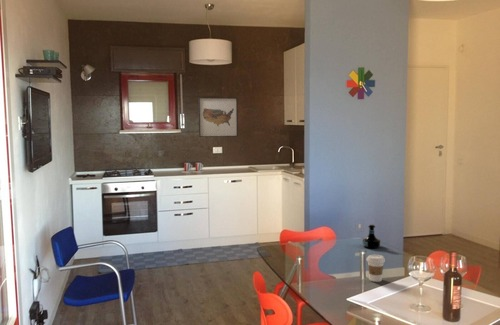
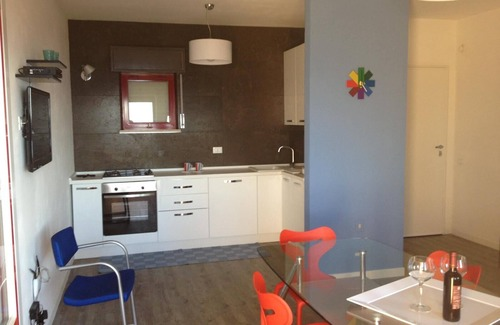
- tequila bottle (371, 235)
- coffee cup (375, 268)
- wall art (218, 117)
